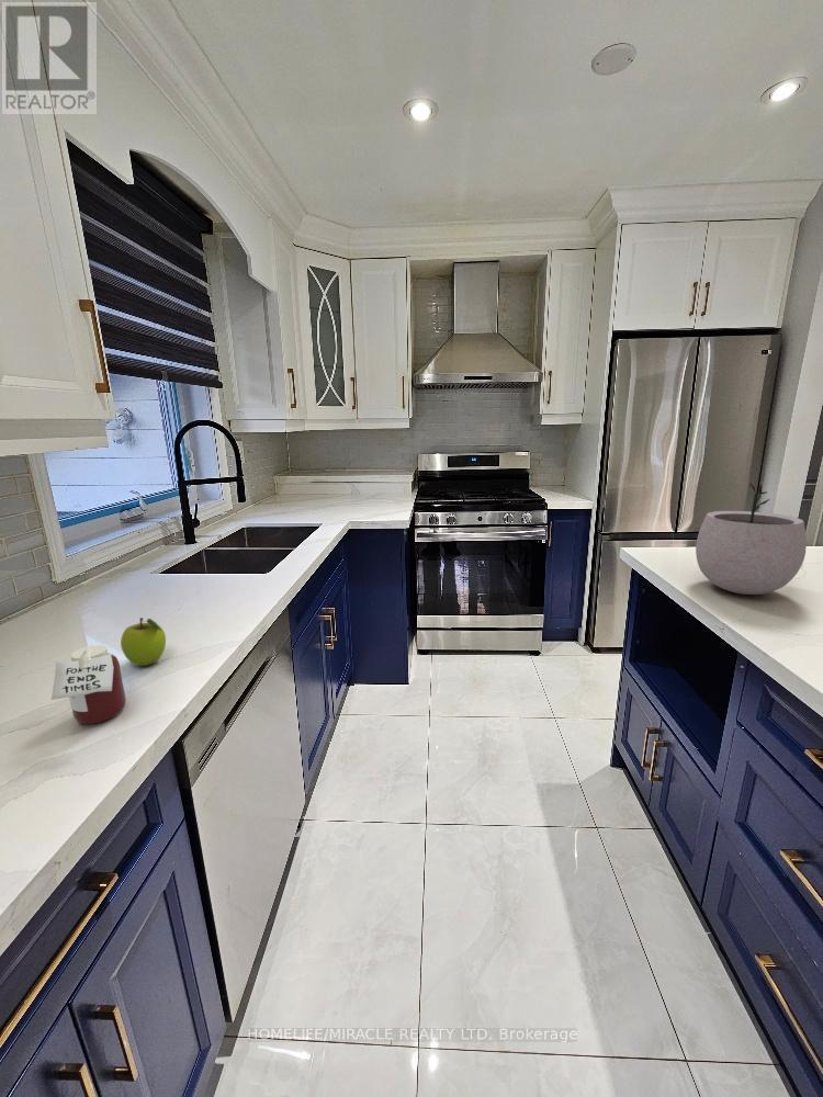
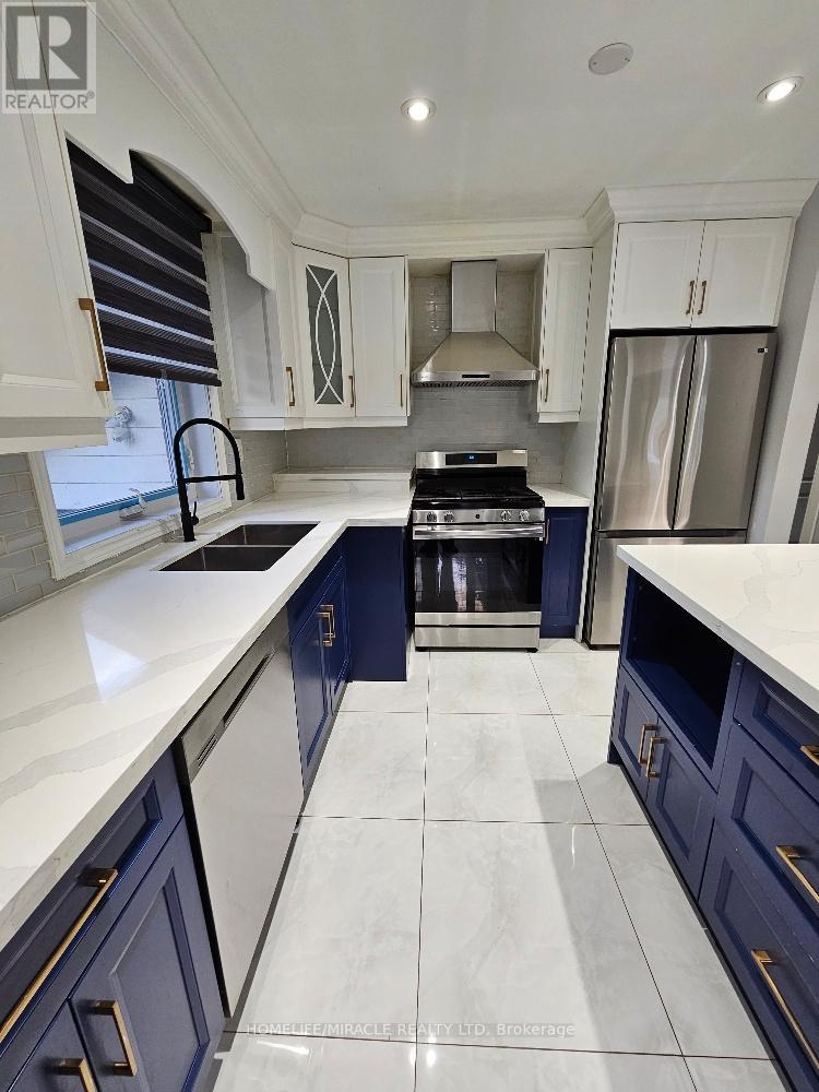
- fruit (146, 640)
- plant pot (748, 538)
- jar (92, 687)
